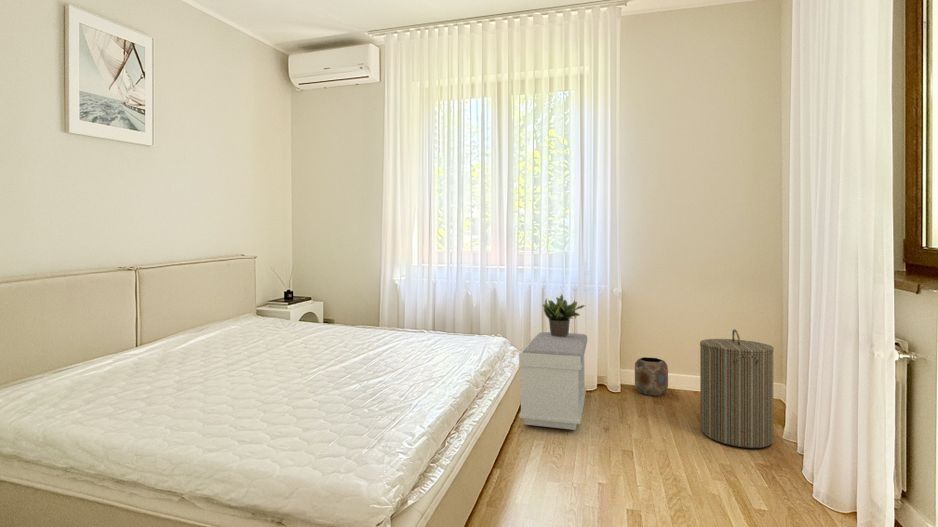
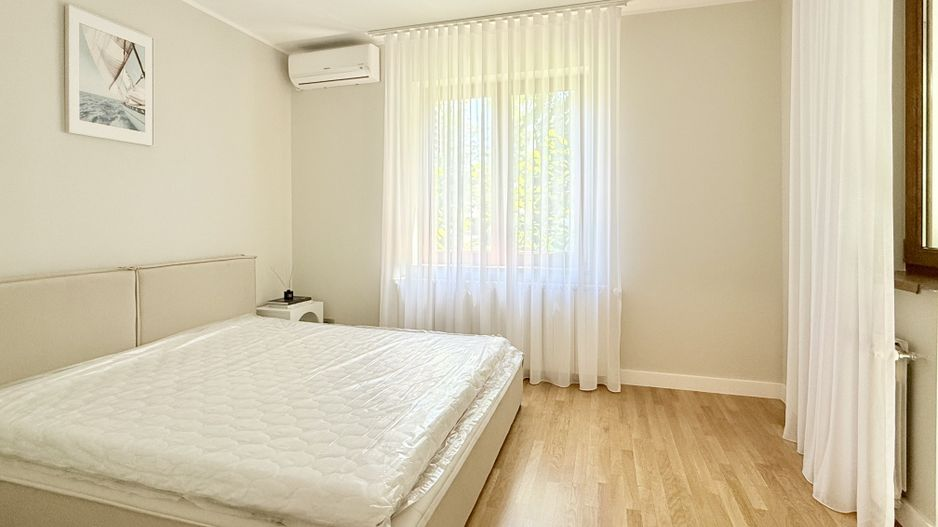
- potted plant (564, 314)
- laundry hamper (735, 382)
- bench (556, 374)
- planter (650, 376)
